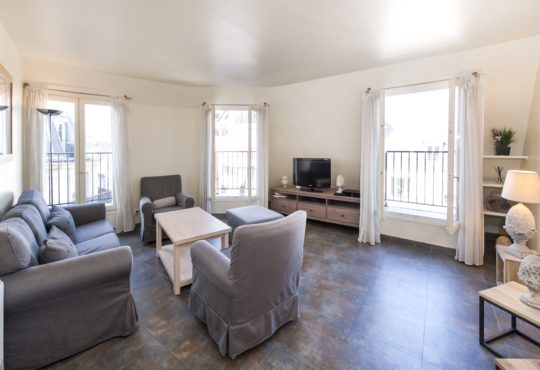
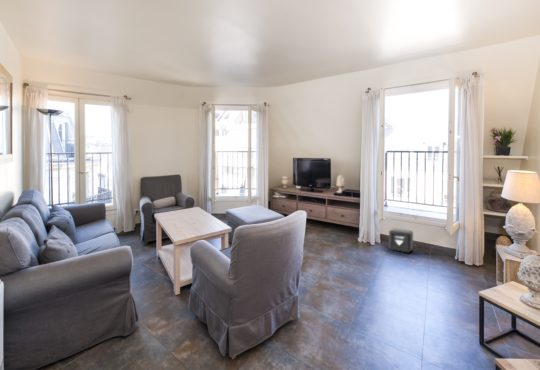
+ air purifier (400, 240)
